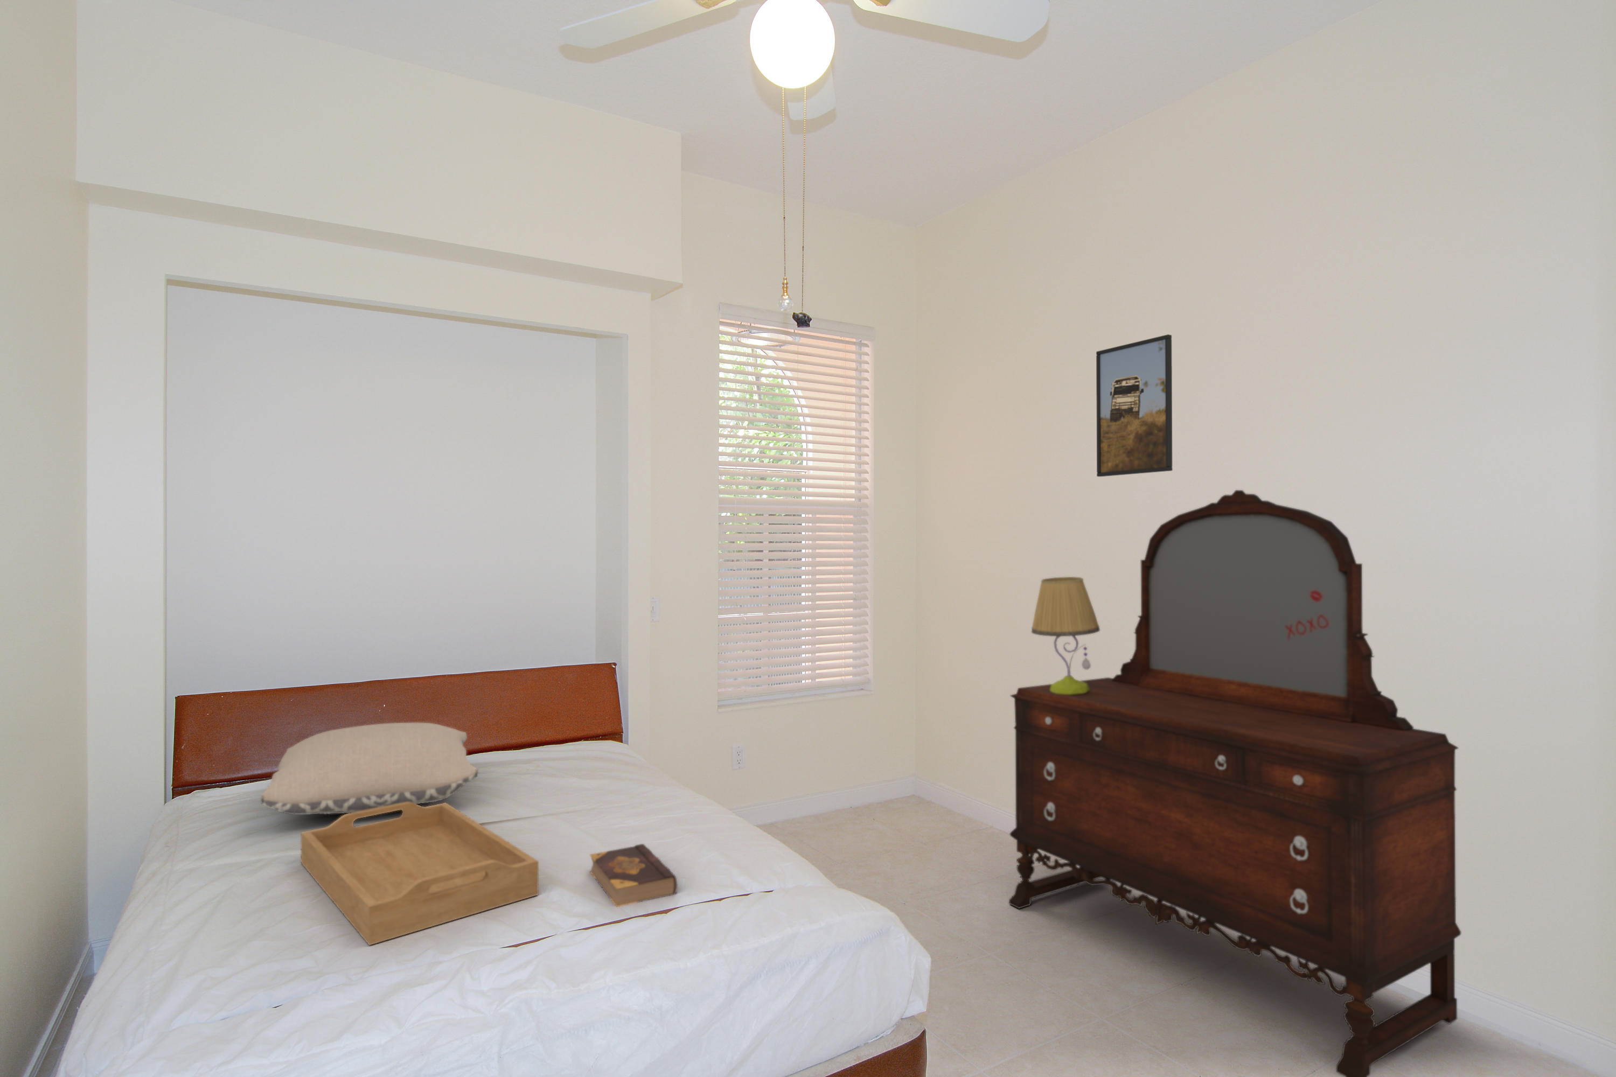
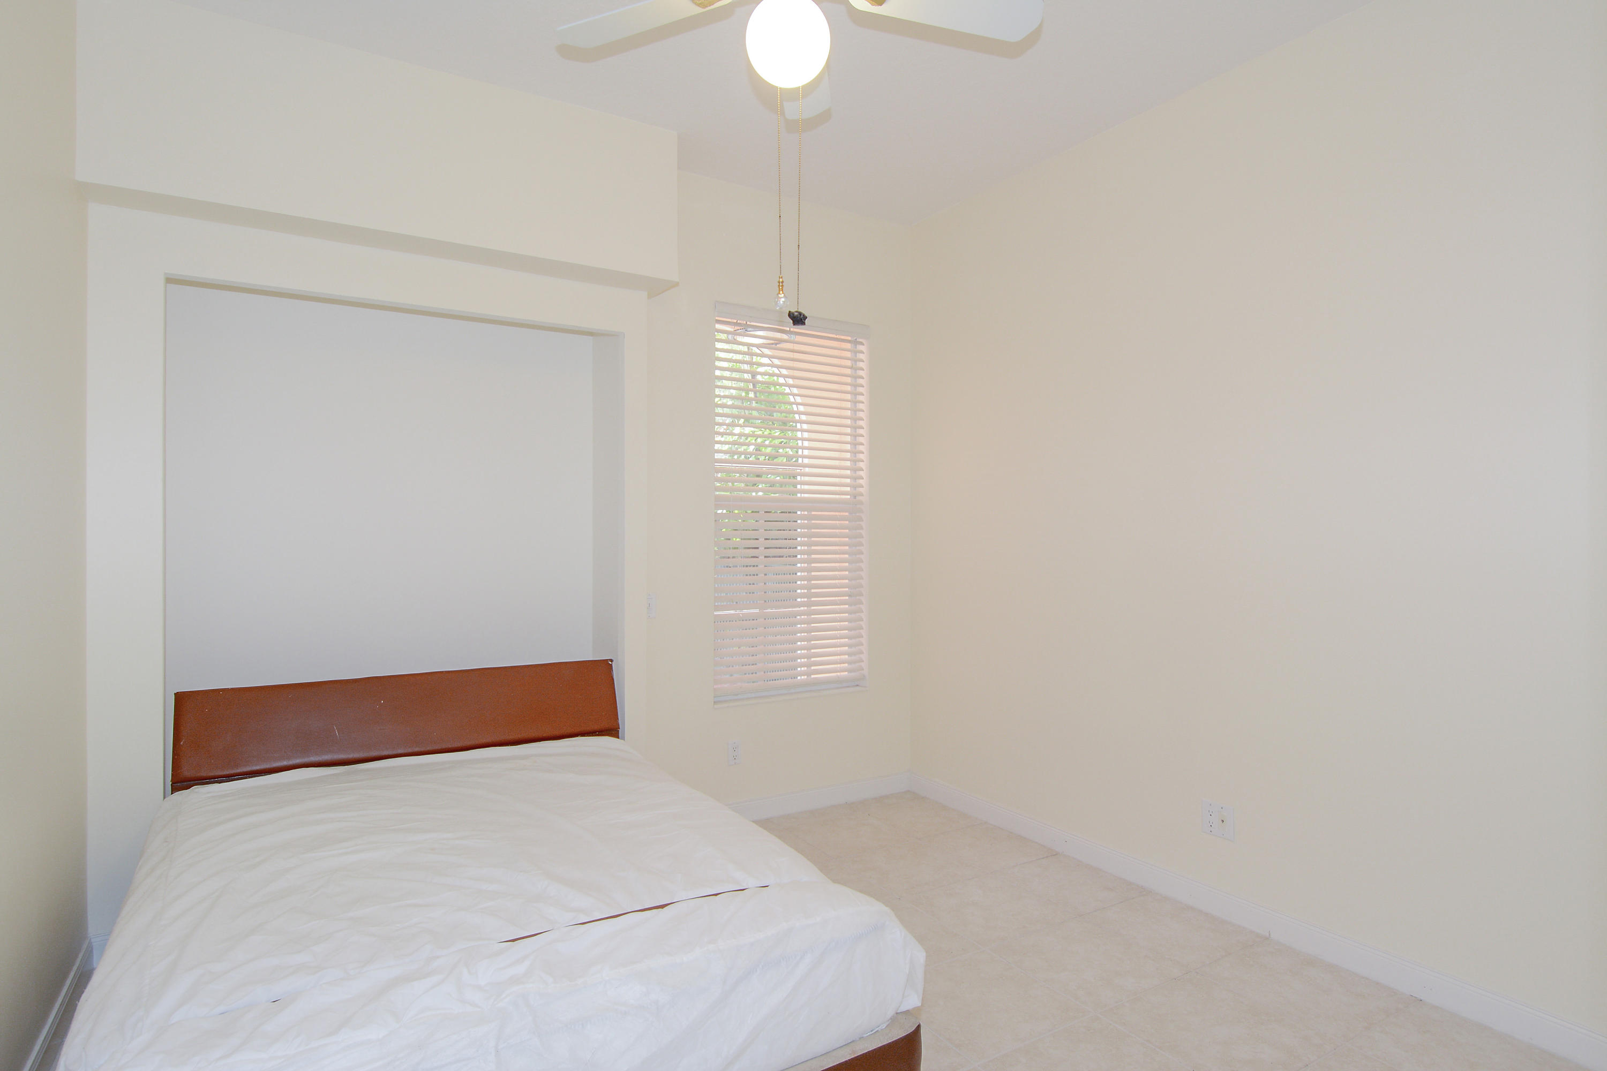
- pillow (378, 762)
- table lamp (1069, 635)
- serving tray (414, 857)
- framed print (1133, 409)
- book (630, 870)
- dresser (1200, 720)
